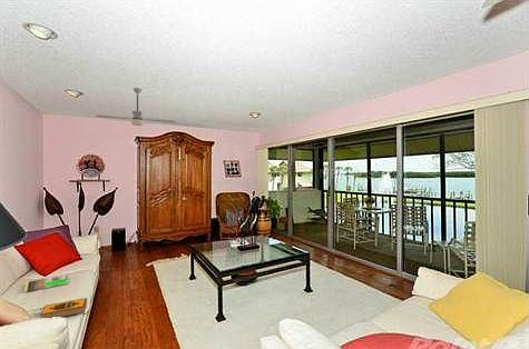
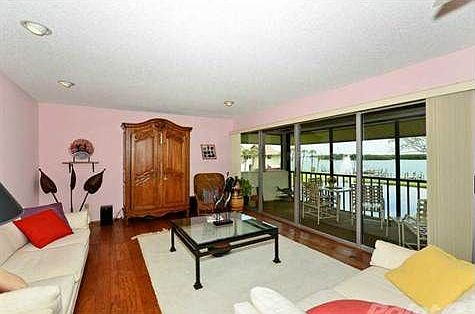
- hardback book (65, 308)
- ceiling fan (137, 107)
- magazine (47, 282)
